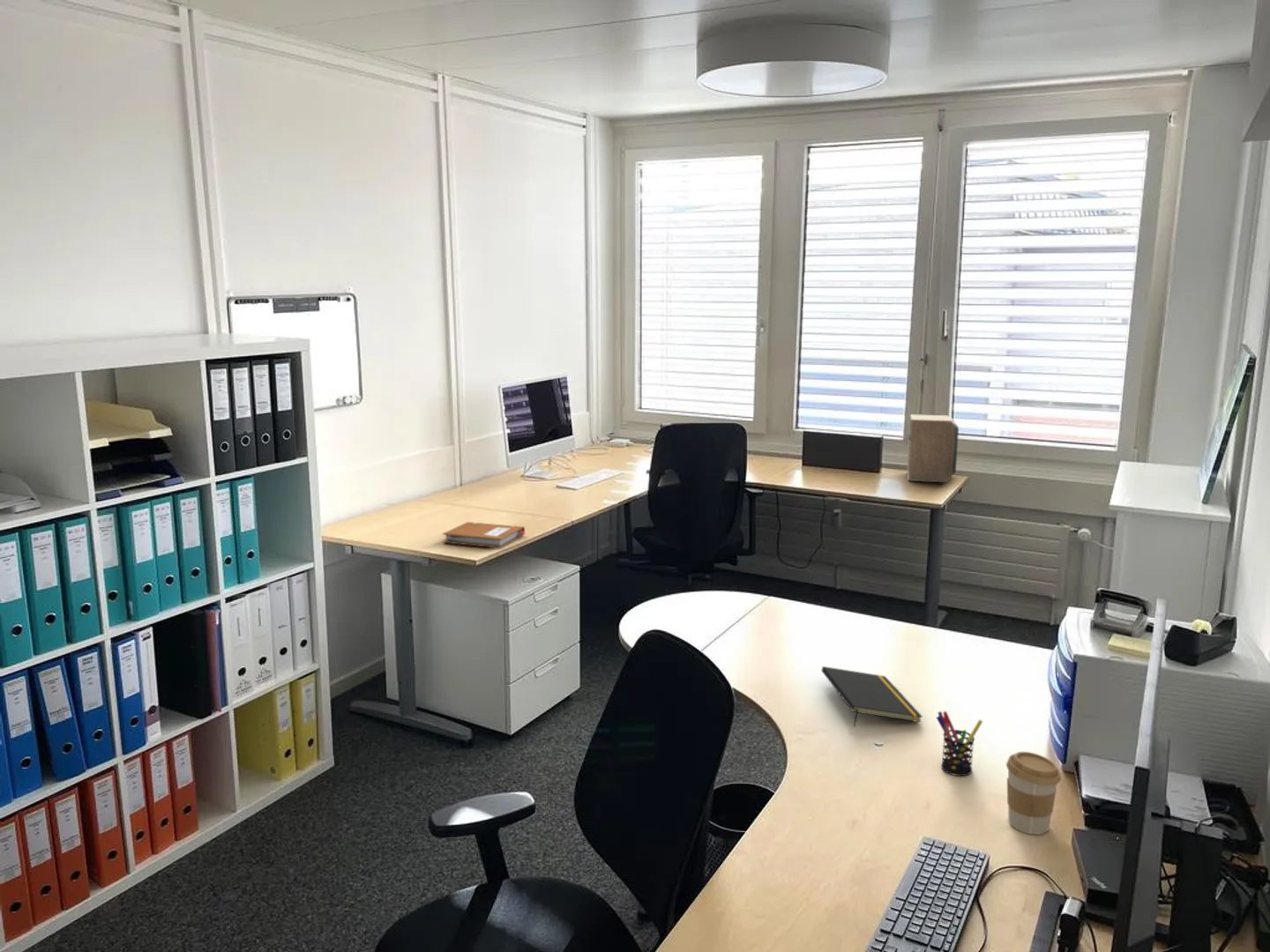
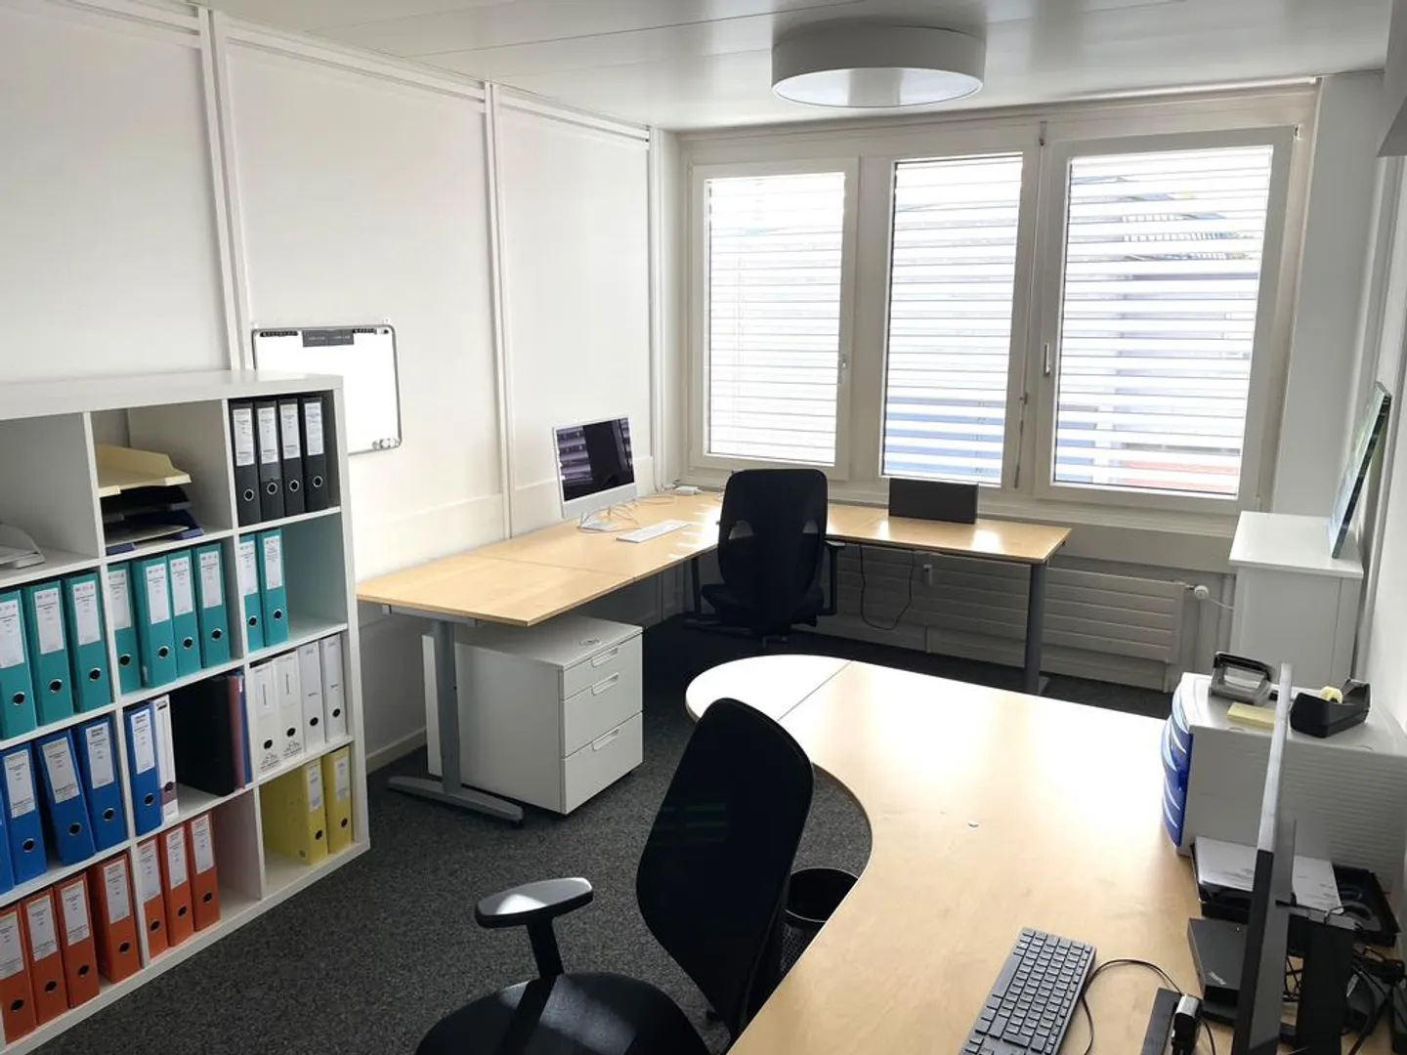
- pen holder (957, 741)
- notebook (486, 534)
- speaker (931, 448)
- notepad (870, 693)
- coffee cup (1031, 792)
